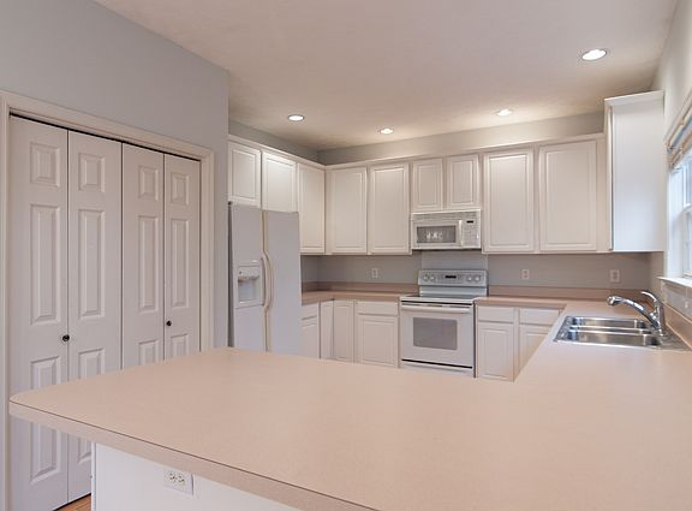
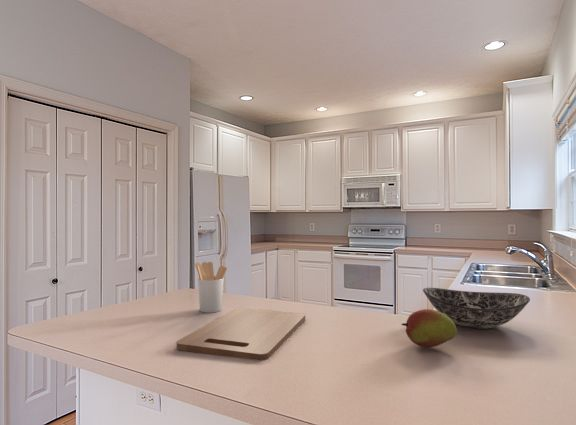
+ bowl (473, 308)
+ utensil holder (208, 285)
+ cutting board (248, 329)
+ fruit (428, 328)
